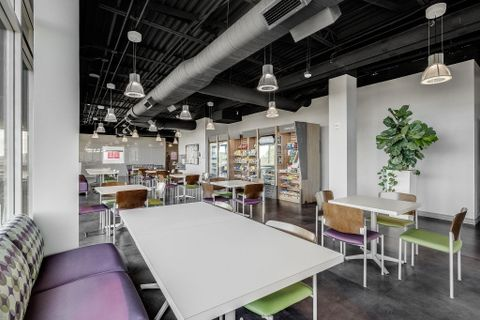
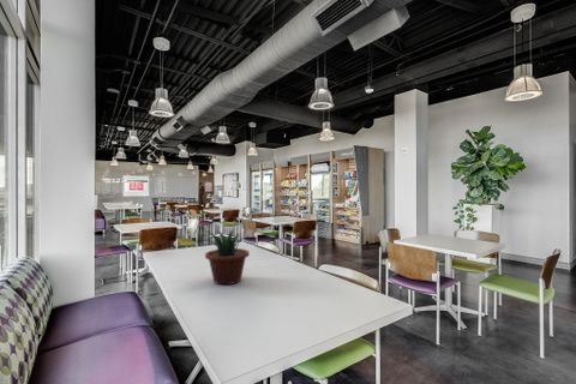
+ potted plant (222, 256)
